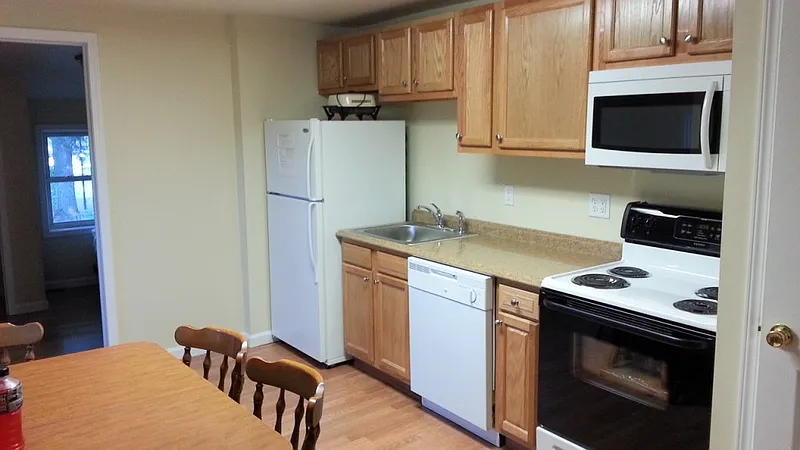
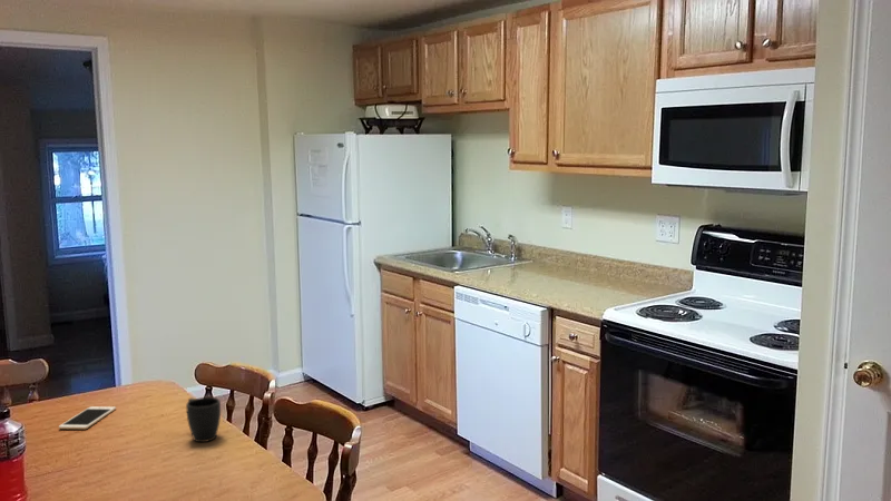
+ mug (200, 418)
+ cell phone (88, 416)
